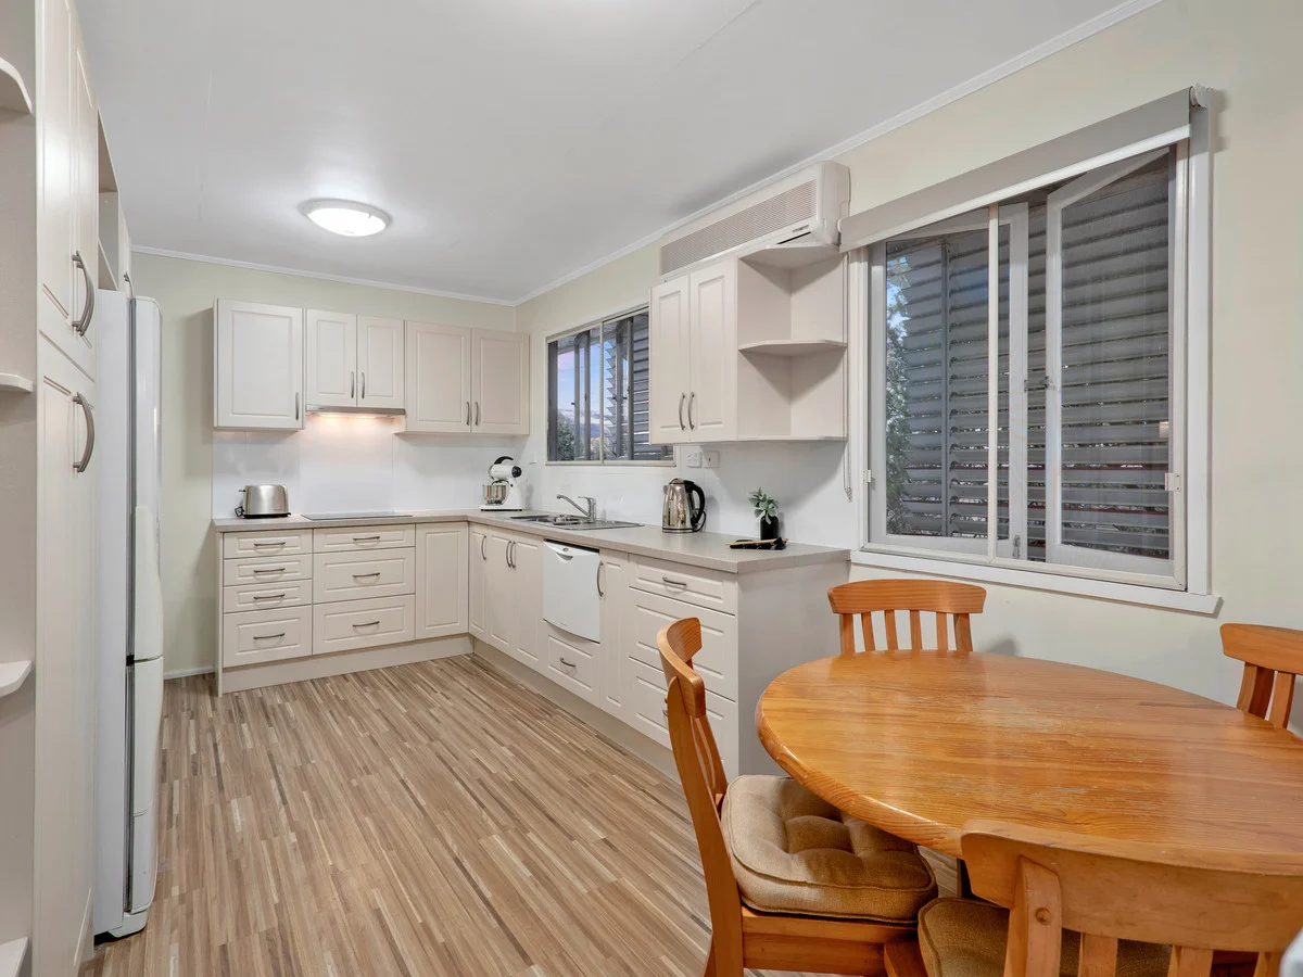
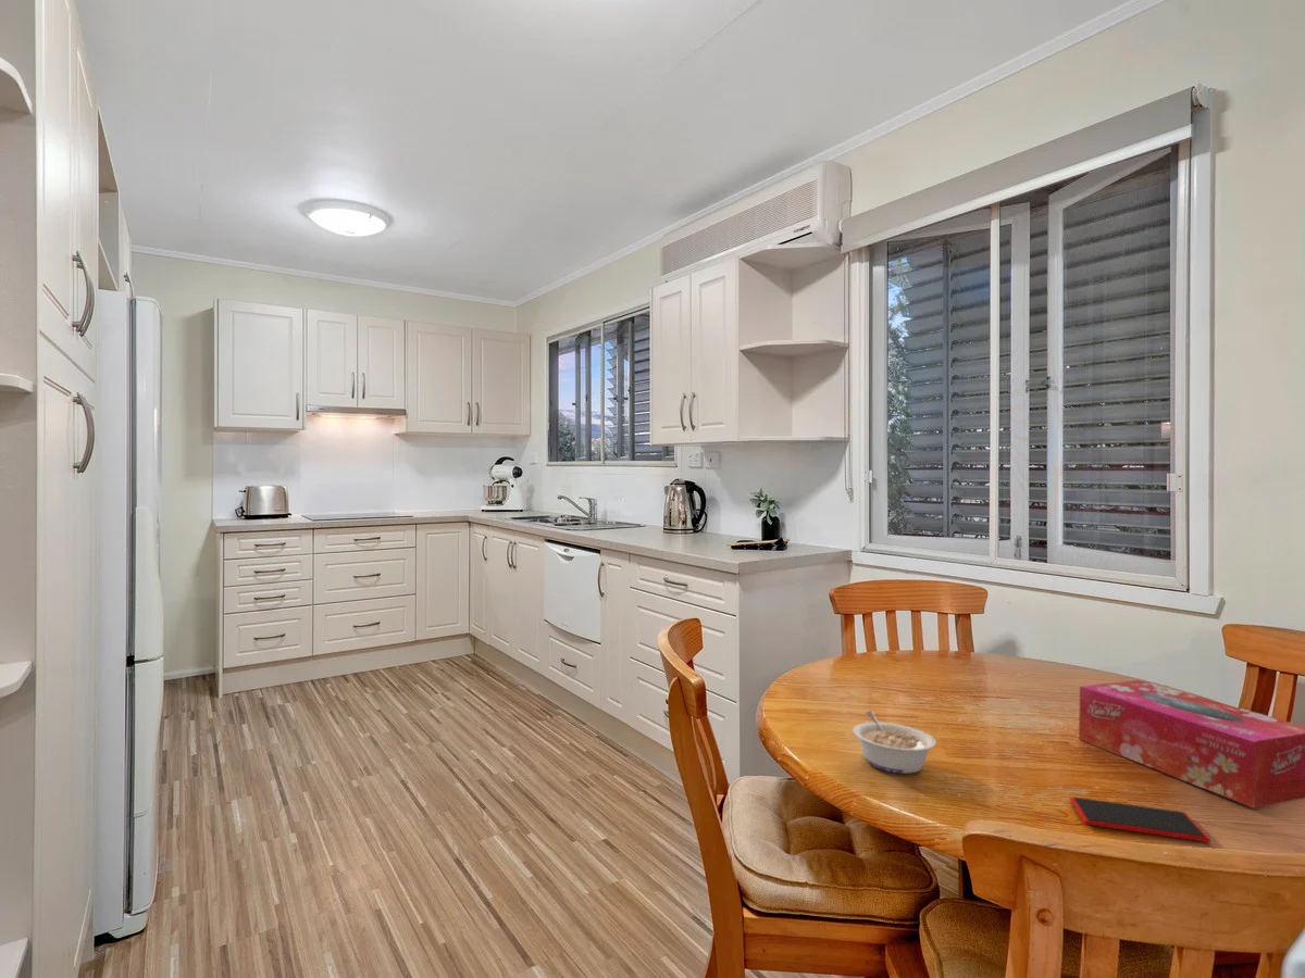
+ legume (890, 744)
+ smartphone (1135, 817)
+ tissue box (1188, 735)
